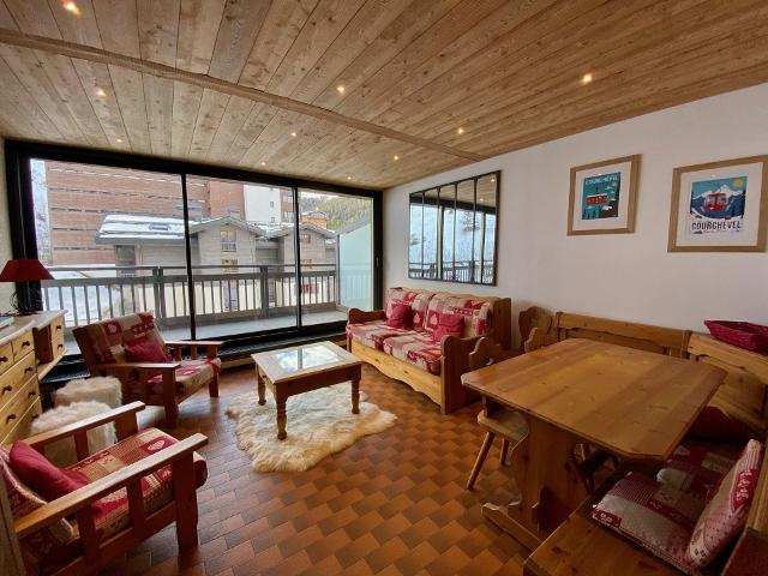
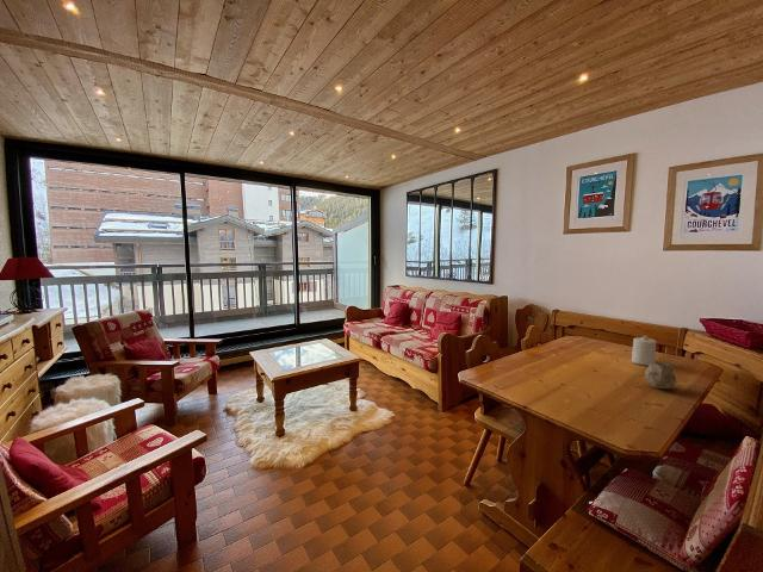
+ candle (644, 348)
+ mug (660, 374)
